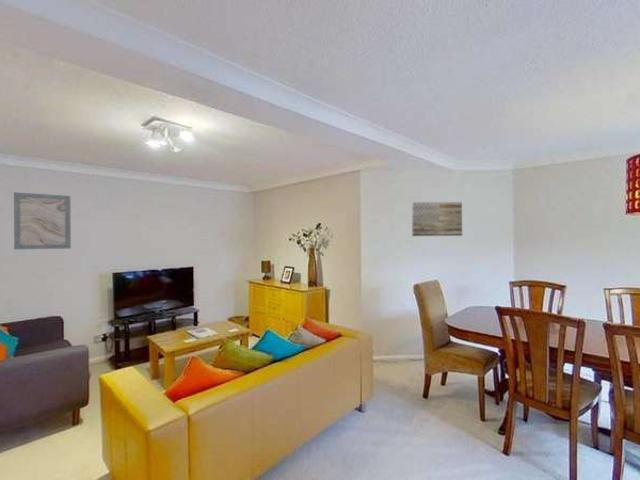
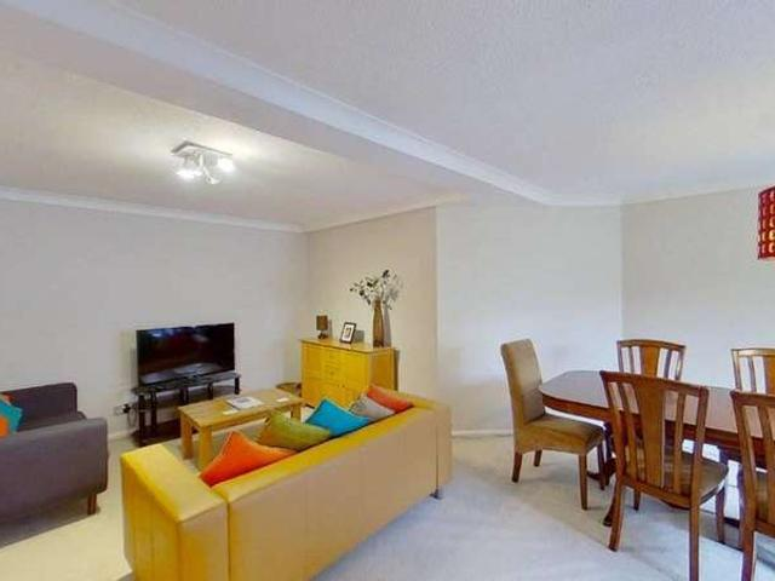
- wall art (43, 221)
- wall art (437, 219)
